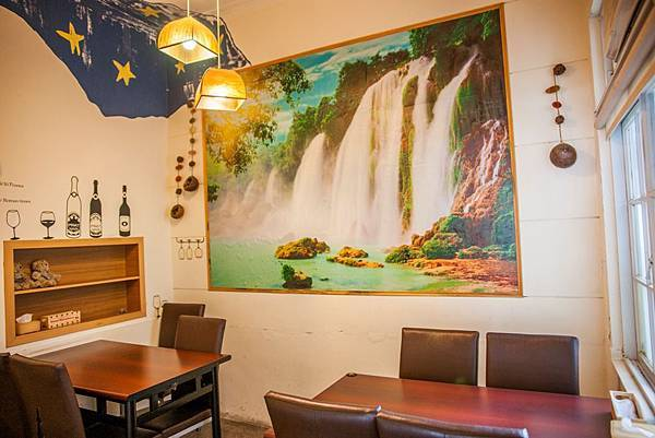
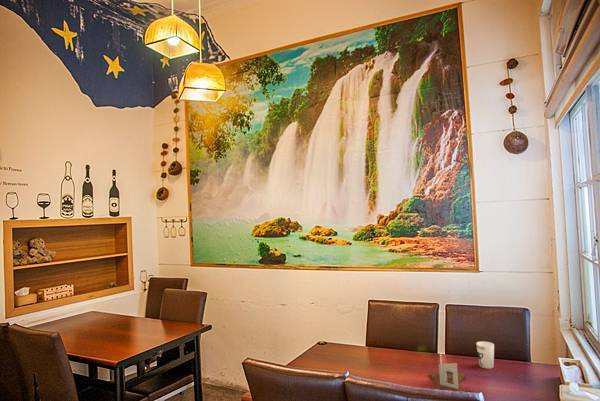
+ cup (485, 355)
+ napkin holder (450, 367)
